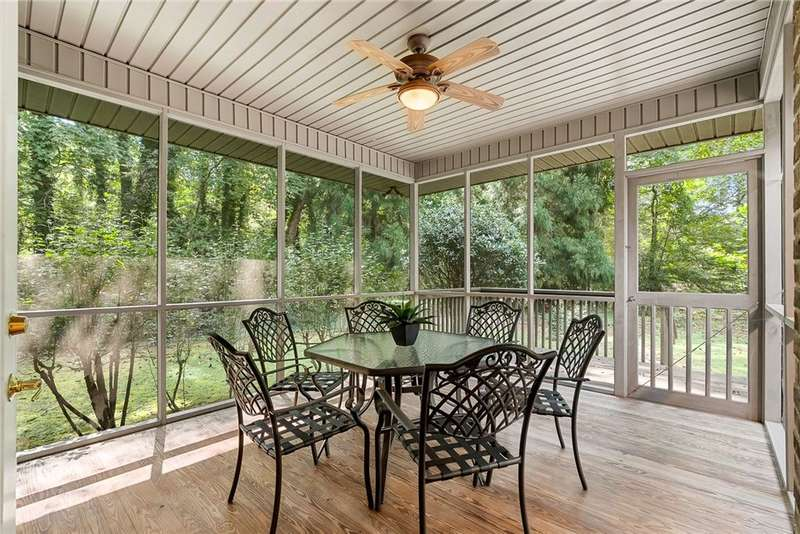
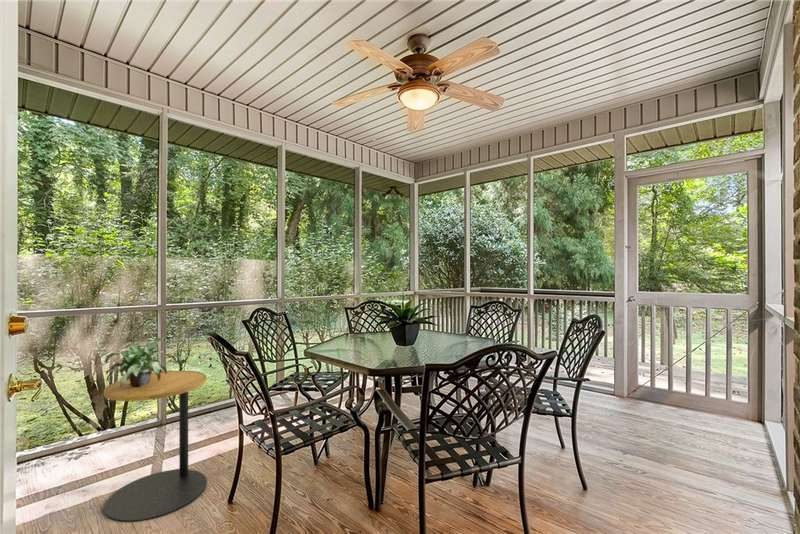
+ potted plant (142, 361)
+ side table (179, 438)
